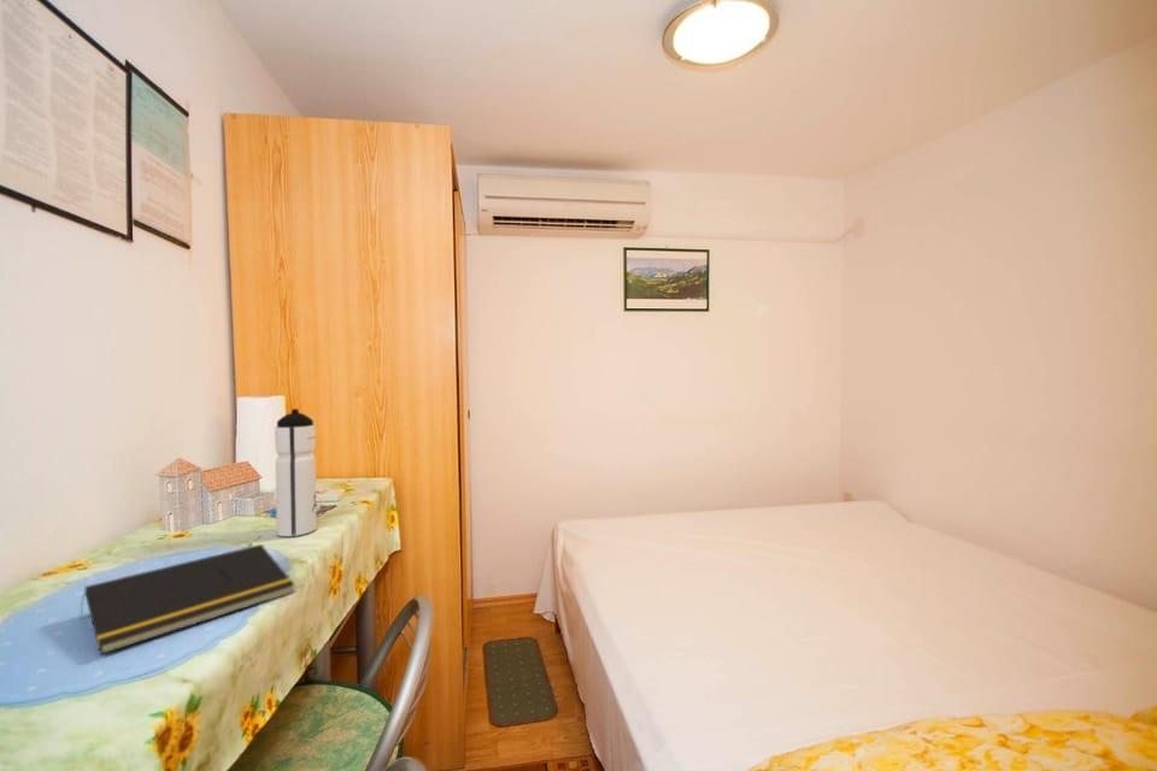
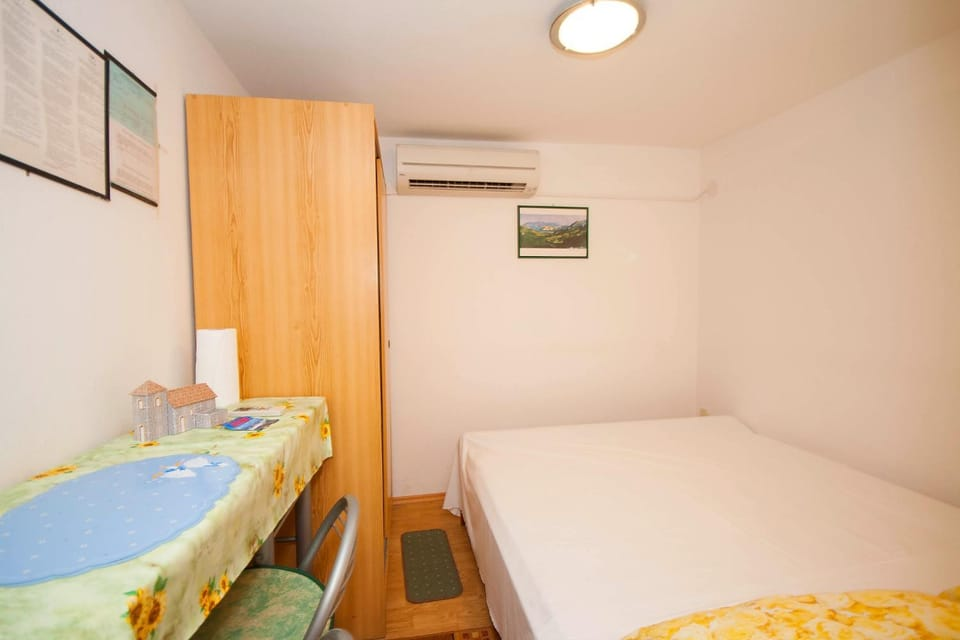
- notepad (195, 589)
- water bottle (295, 470)
